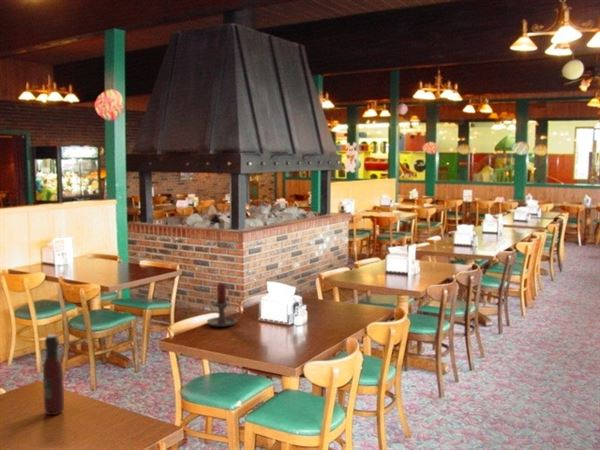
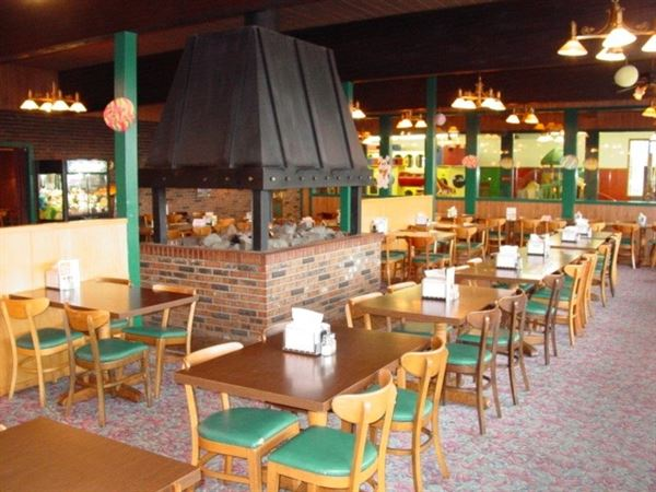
- candle holder (225, 302)
- wine bottle (53, 374)
